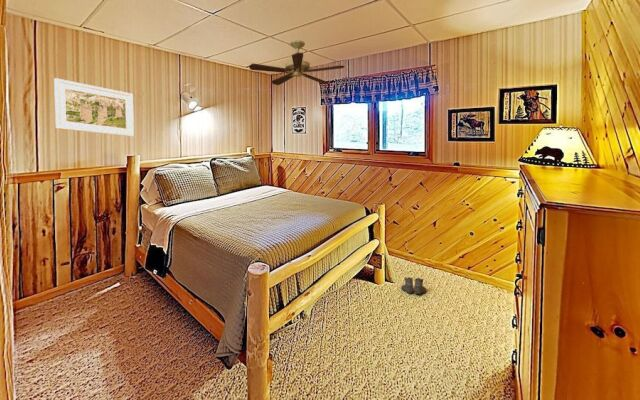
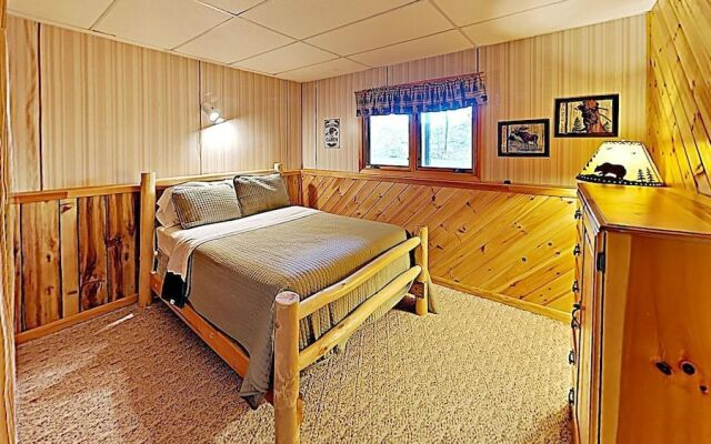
- ceiling fan (296, 58)
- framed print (97, 109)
- boots (415, 284)
